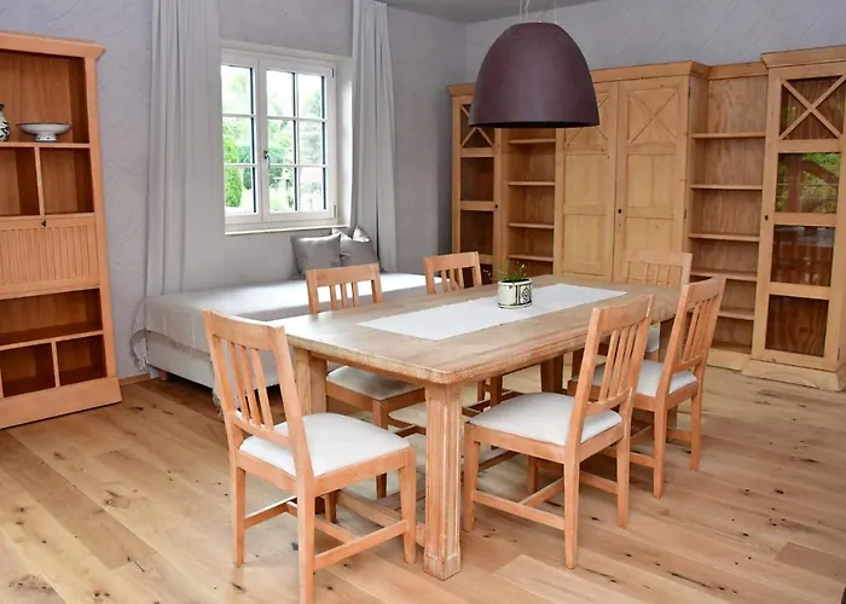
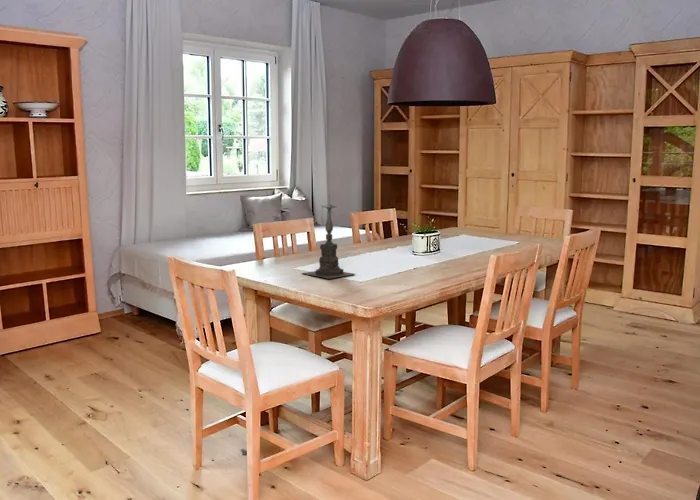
+ candle holder (328, 234)
